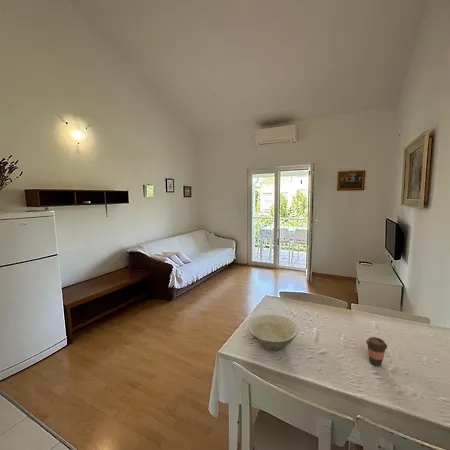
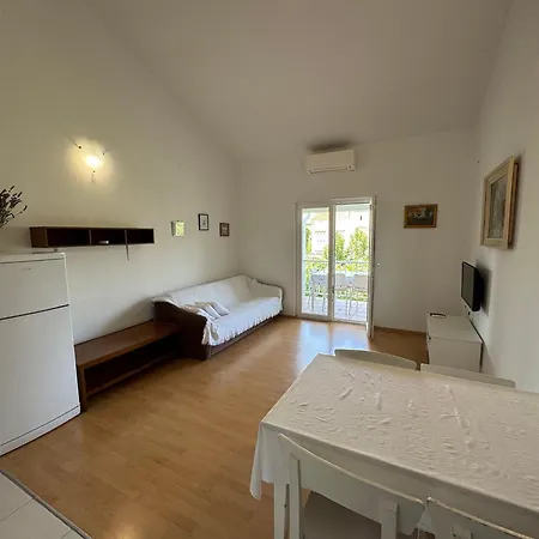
- bowl (272, 334)
- coffee cup (376, 351)
